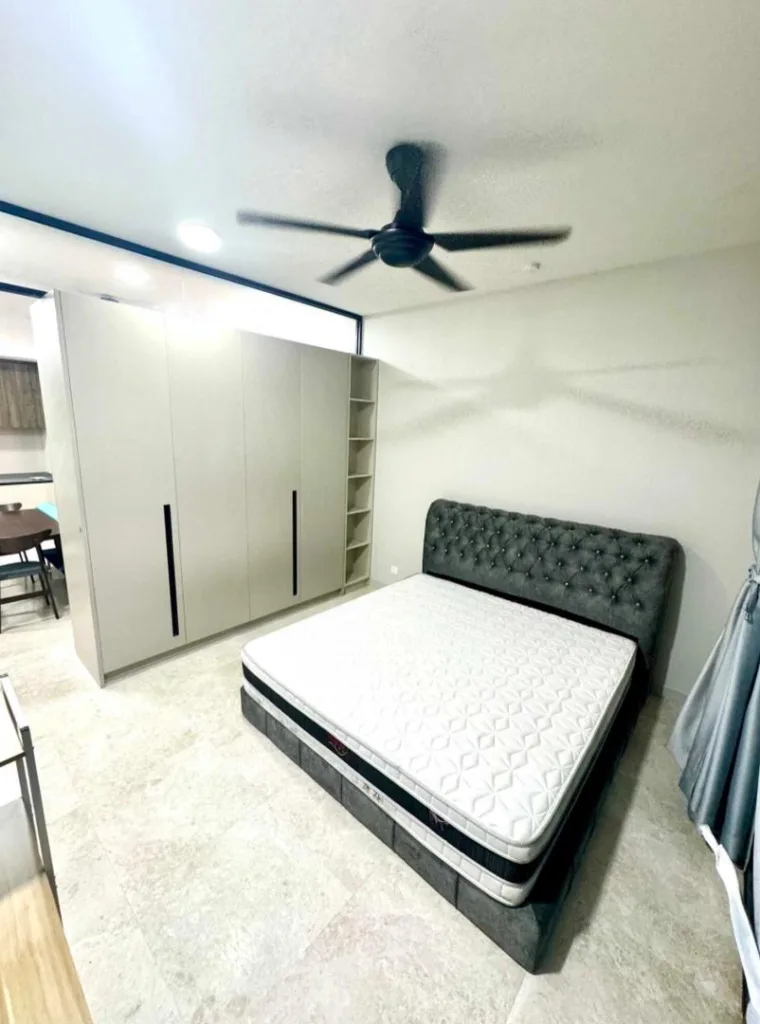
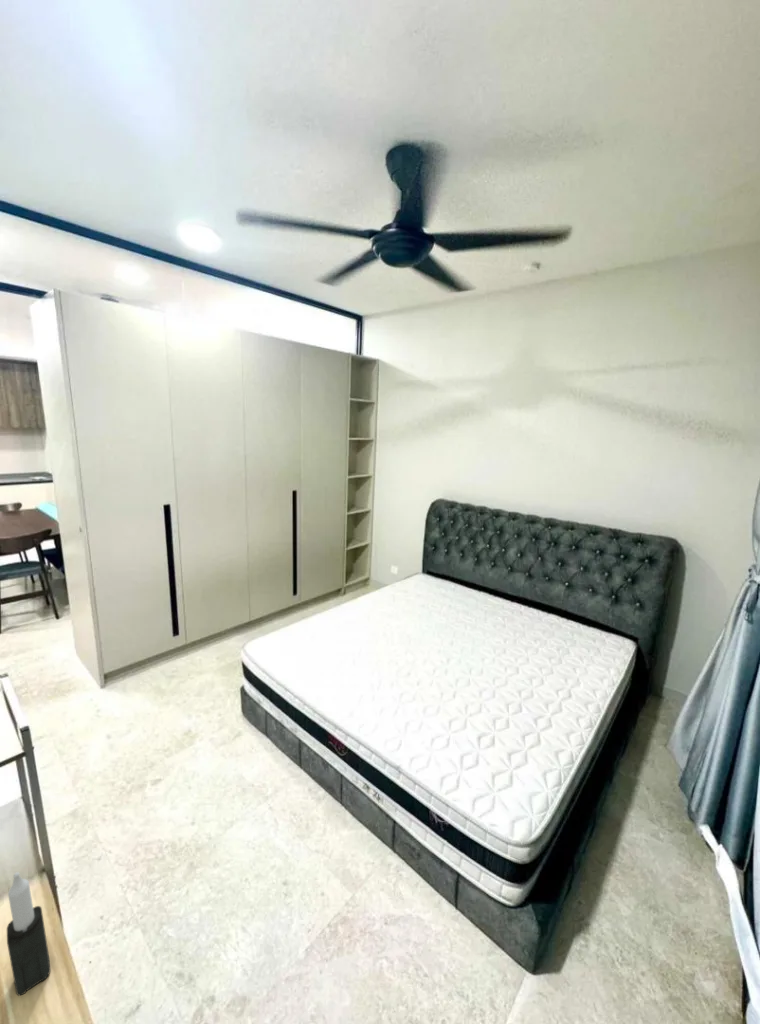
+ candle (24, 925)
